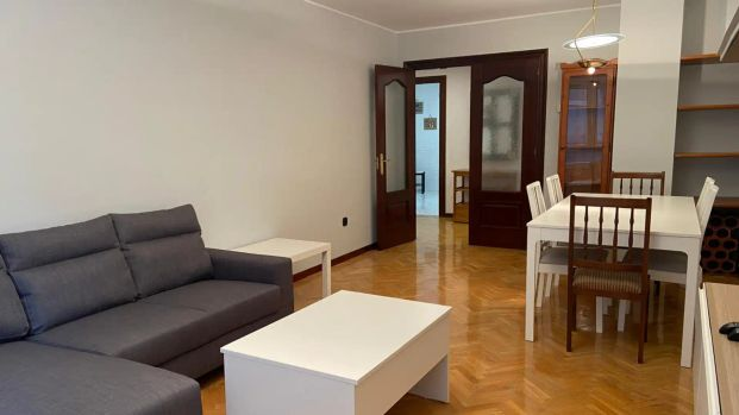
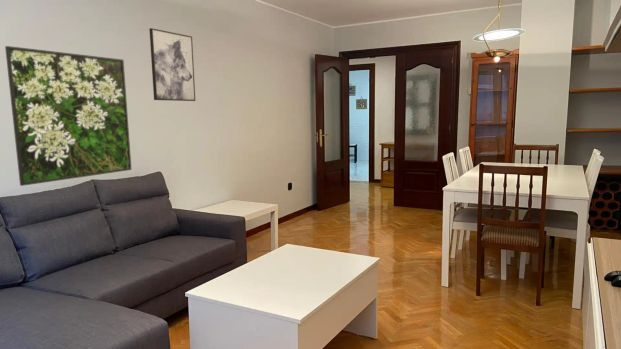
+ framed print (76, 116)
+ wall art (173, 66)
